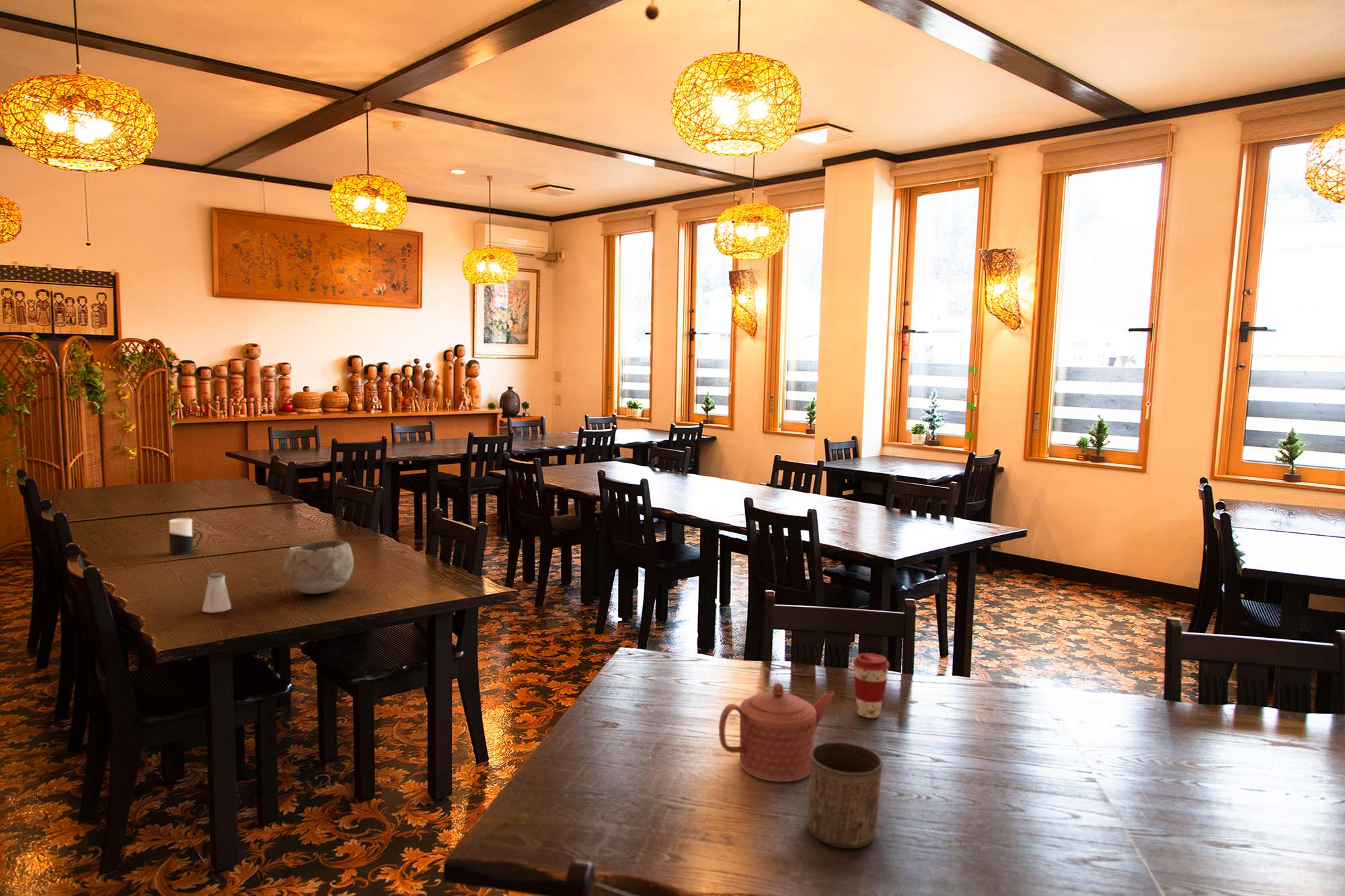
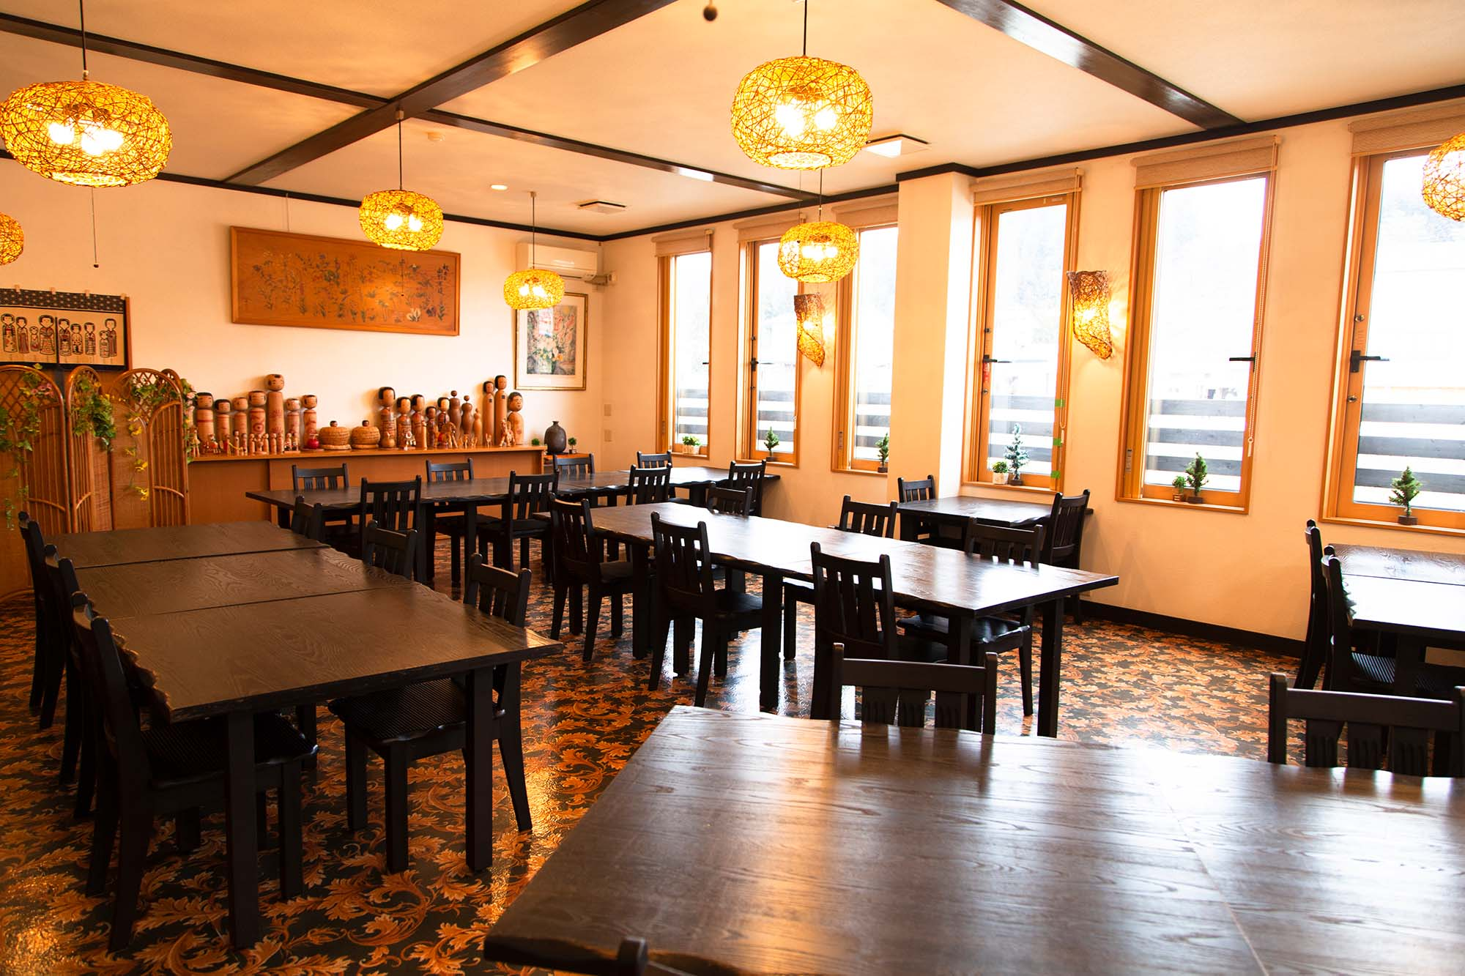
- saltshaker (217, 592)
- teapot (777, 724)
- bowl (320, 567)
- cup (186, 536)
- coffee cup (870, 686)
- cup (844, 794)
